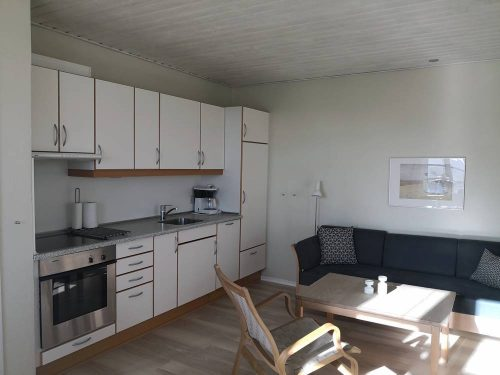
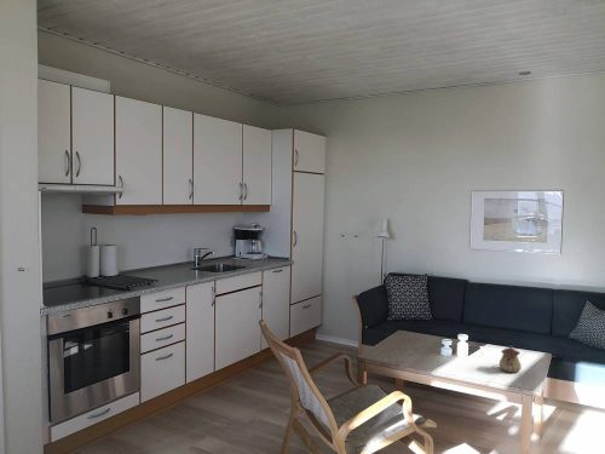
+ teapot (509, 357)
